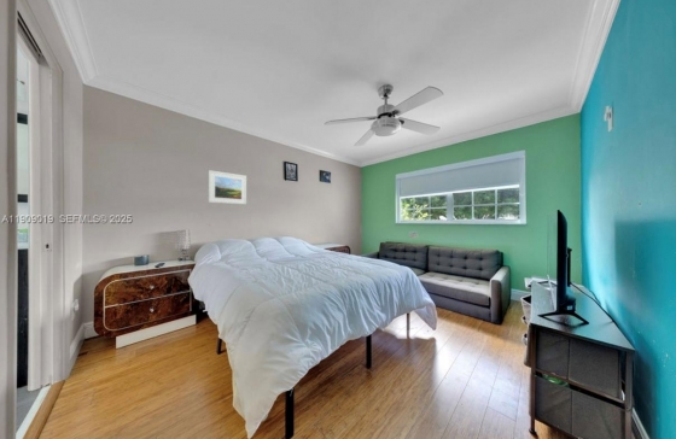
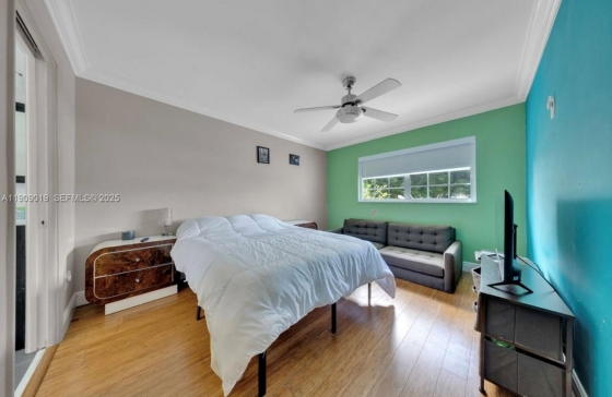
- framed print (228, 188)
